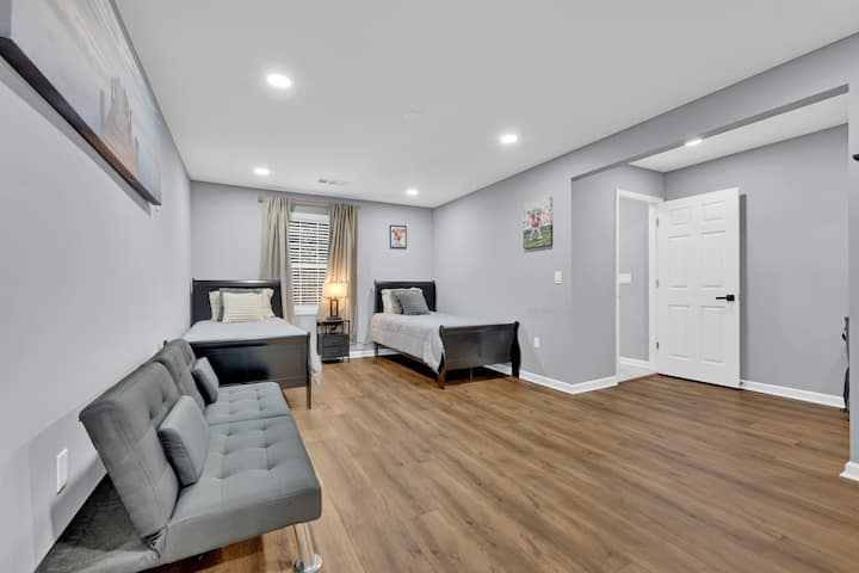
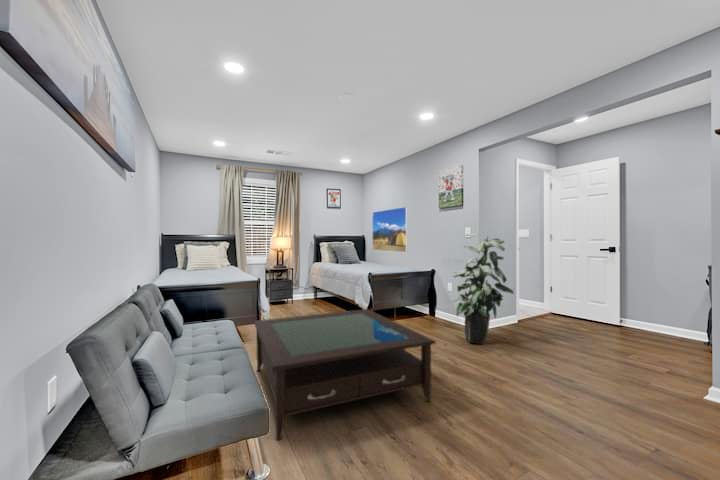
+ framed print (388, 230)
+ indoor plant (478, 287)
+ coffee table (334, 356)
